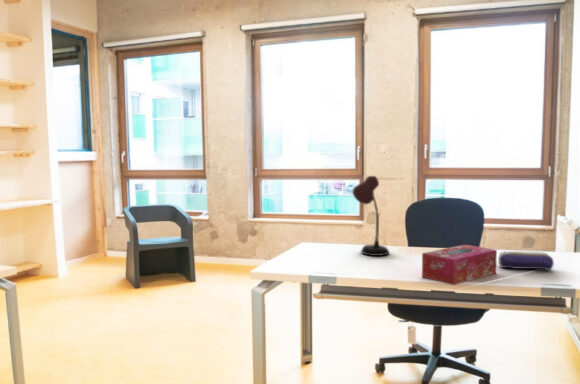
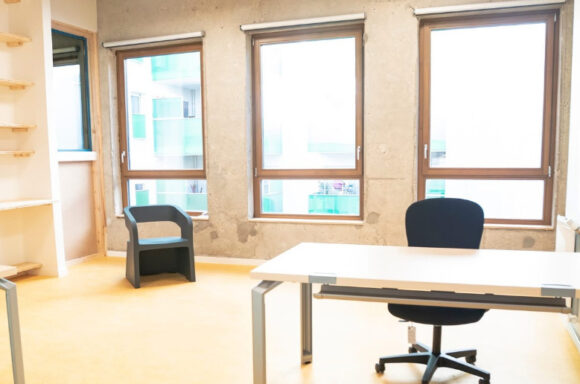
- desk lamp (376, 214)
- pencil case (525, 260)
- tissue box (459, 263)
